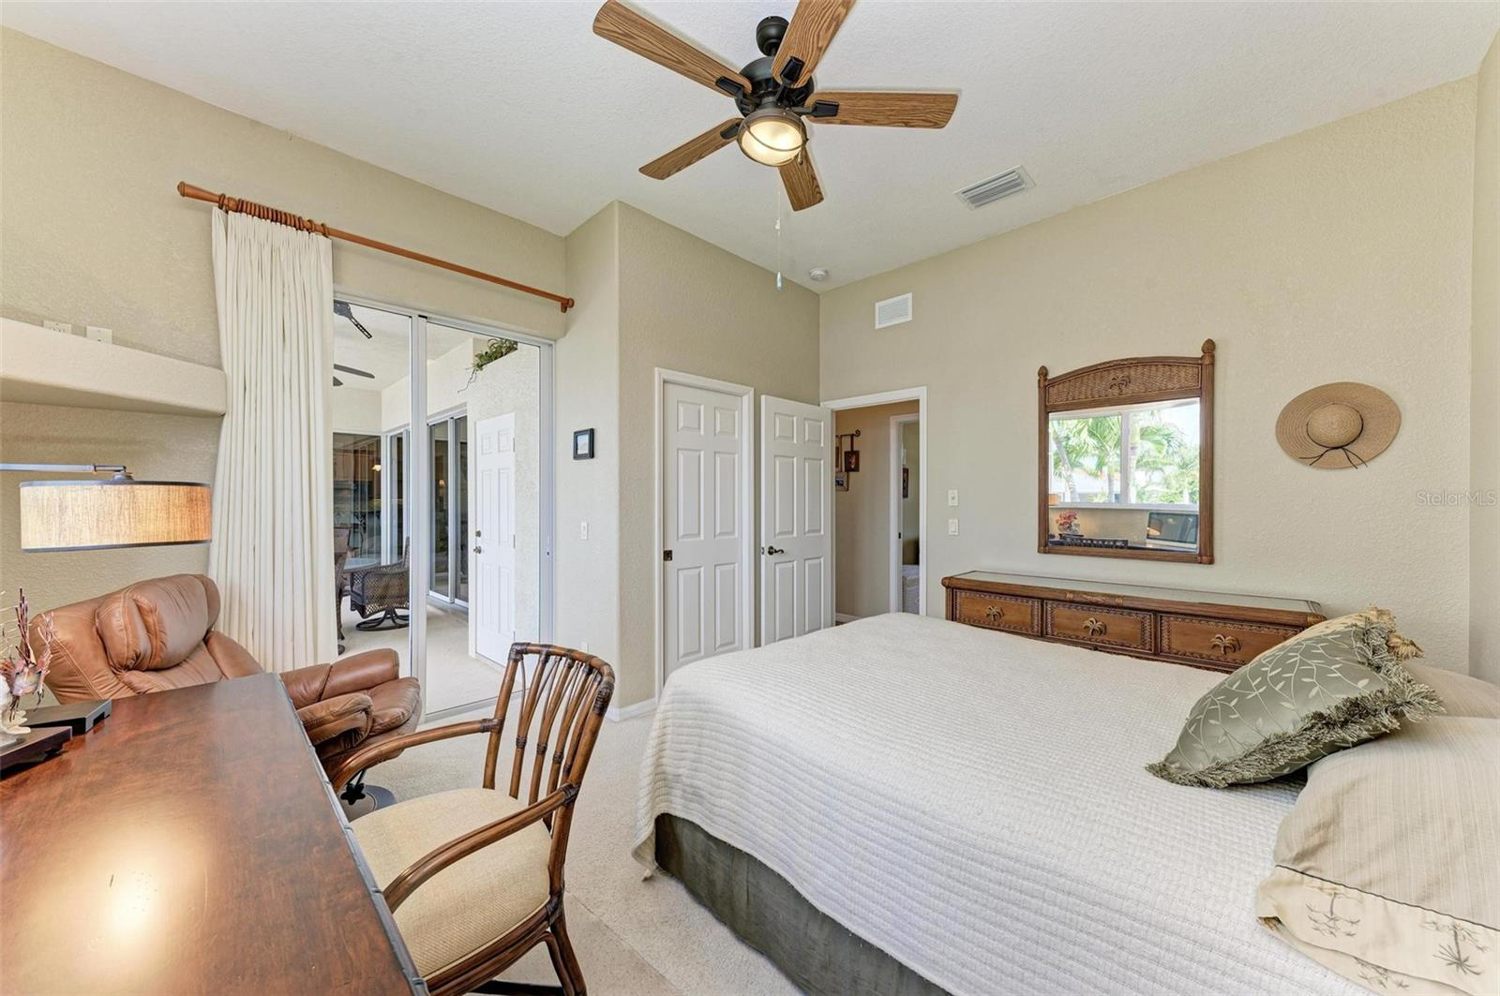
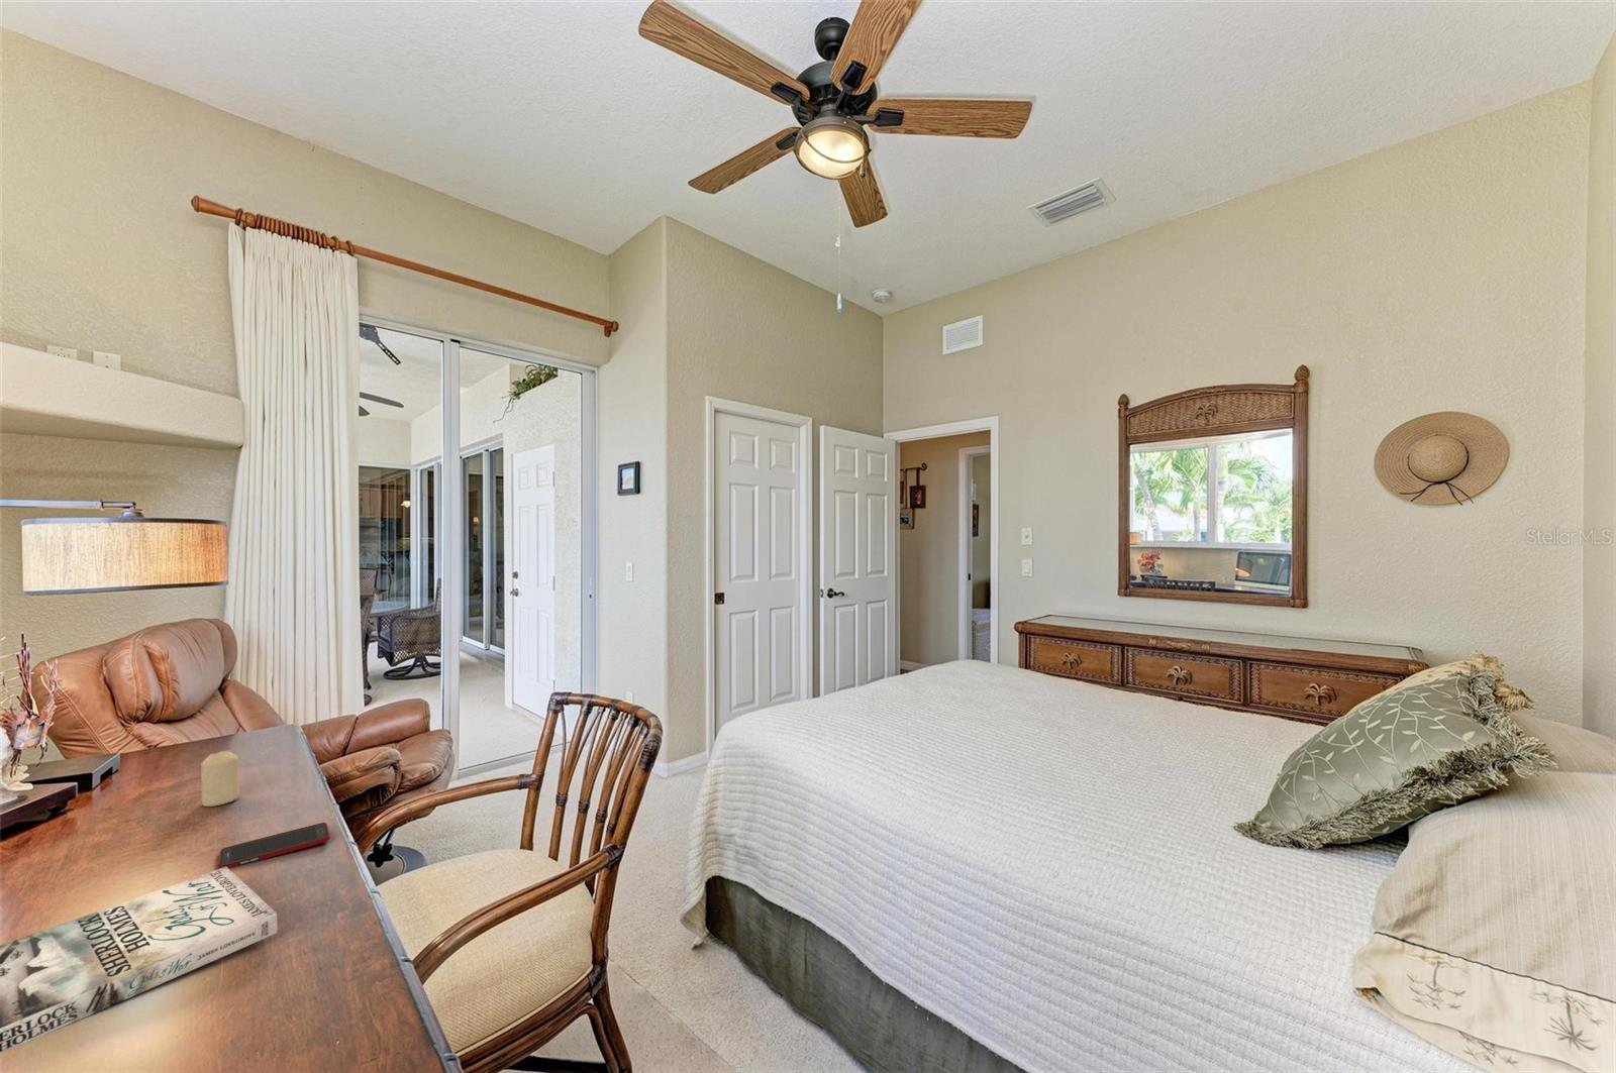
+ book (119, 948)
+ candle (220, 776)
+ cell phone (276, 845)
